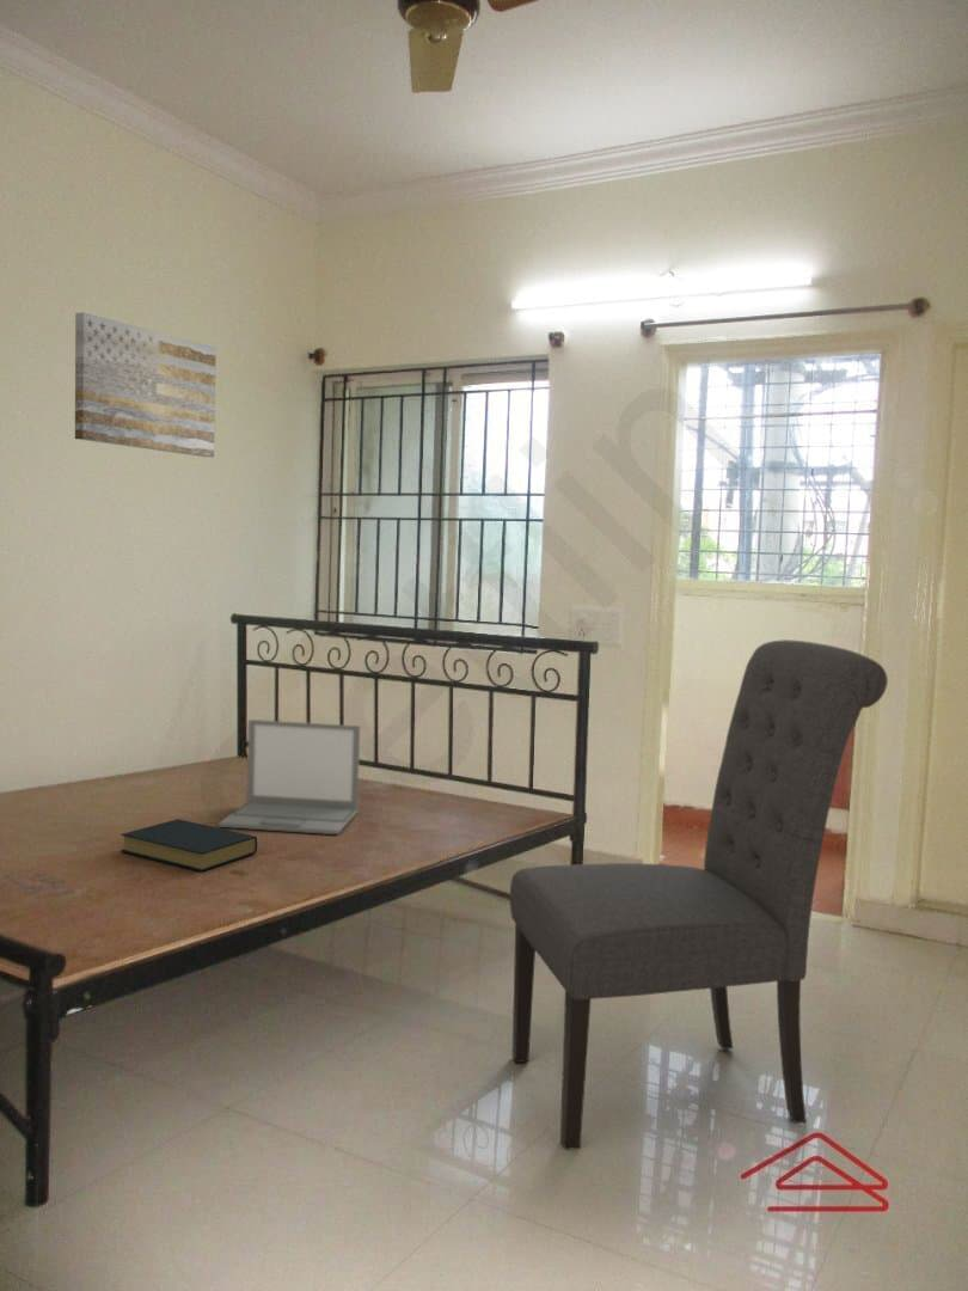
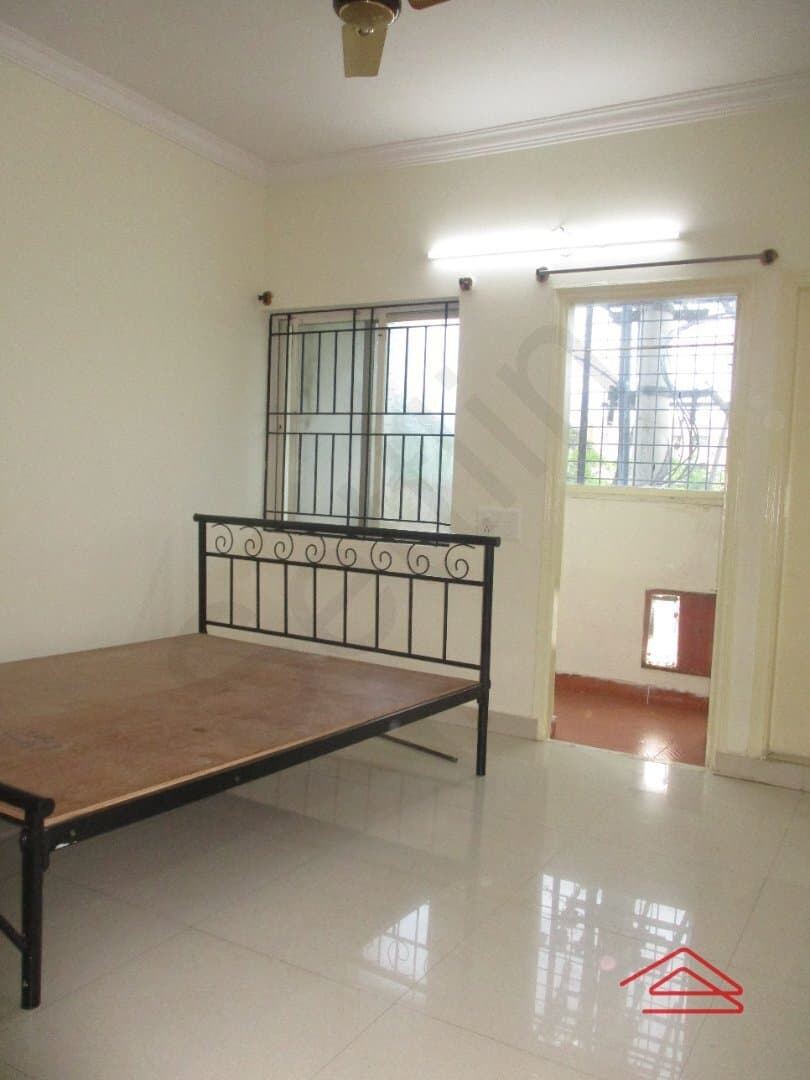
- hardback book (189, 843)
- laptop (292, 775)
- wall art (149, 390)
- chair (686, 868)
